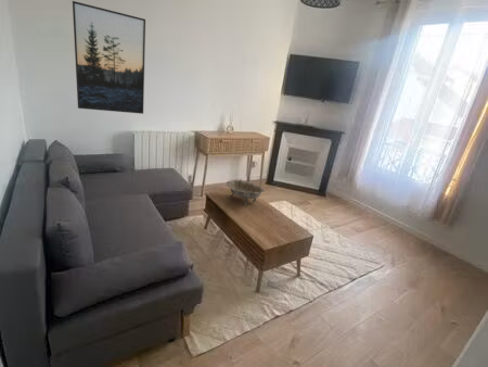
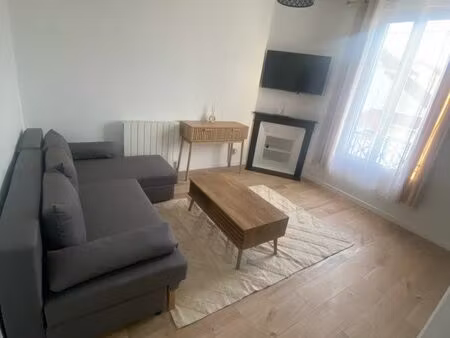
- decorative bowl (244, 192)
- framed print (112, 63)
